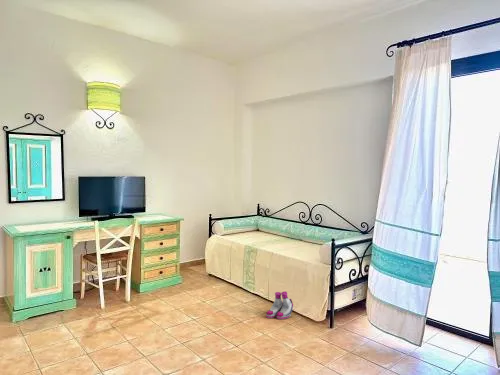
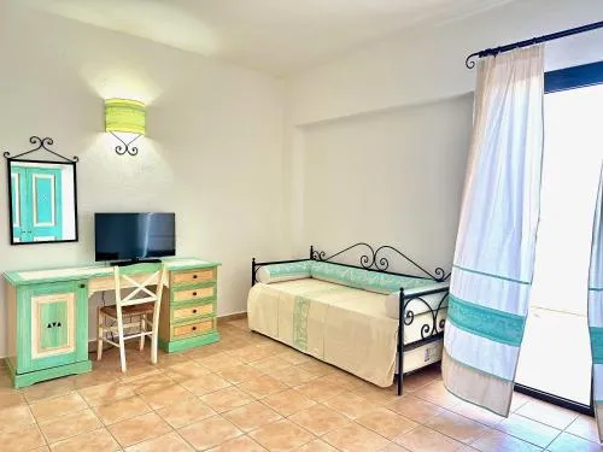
- boots (279, 303)
